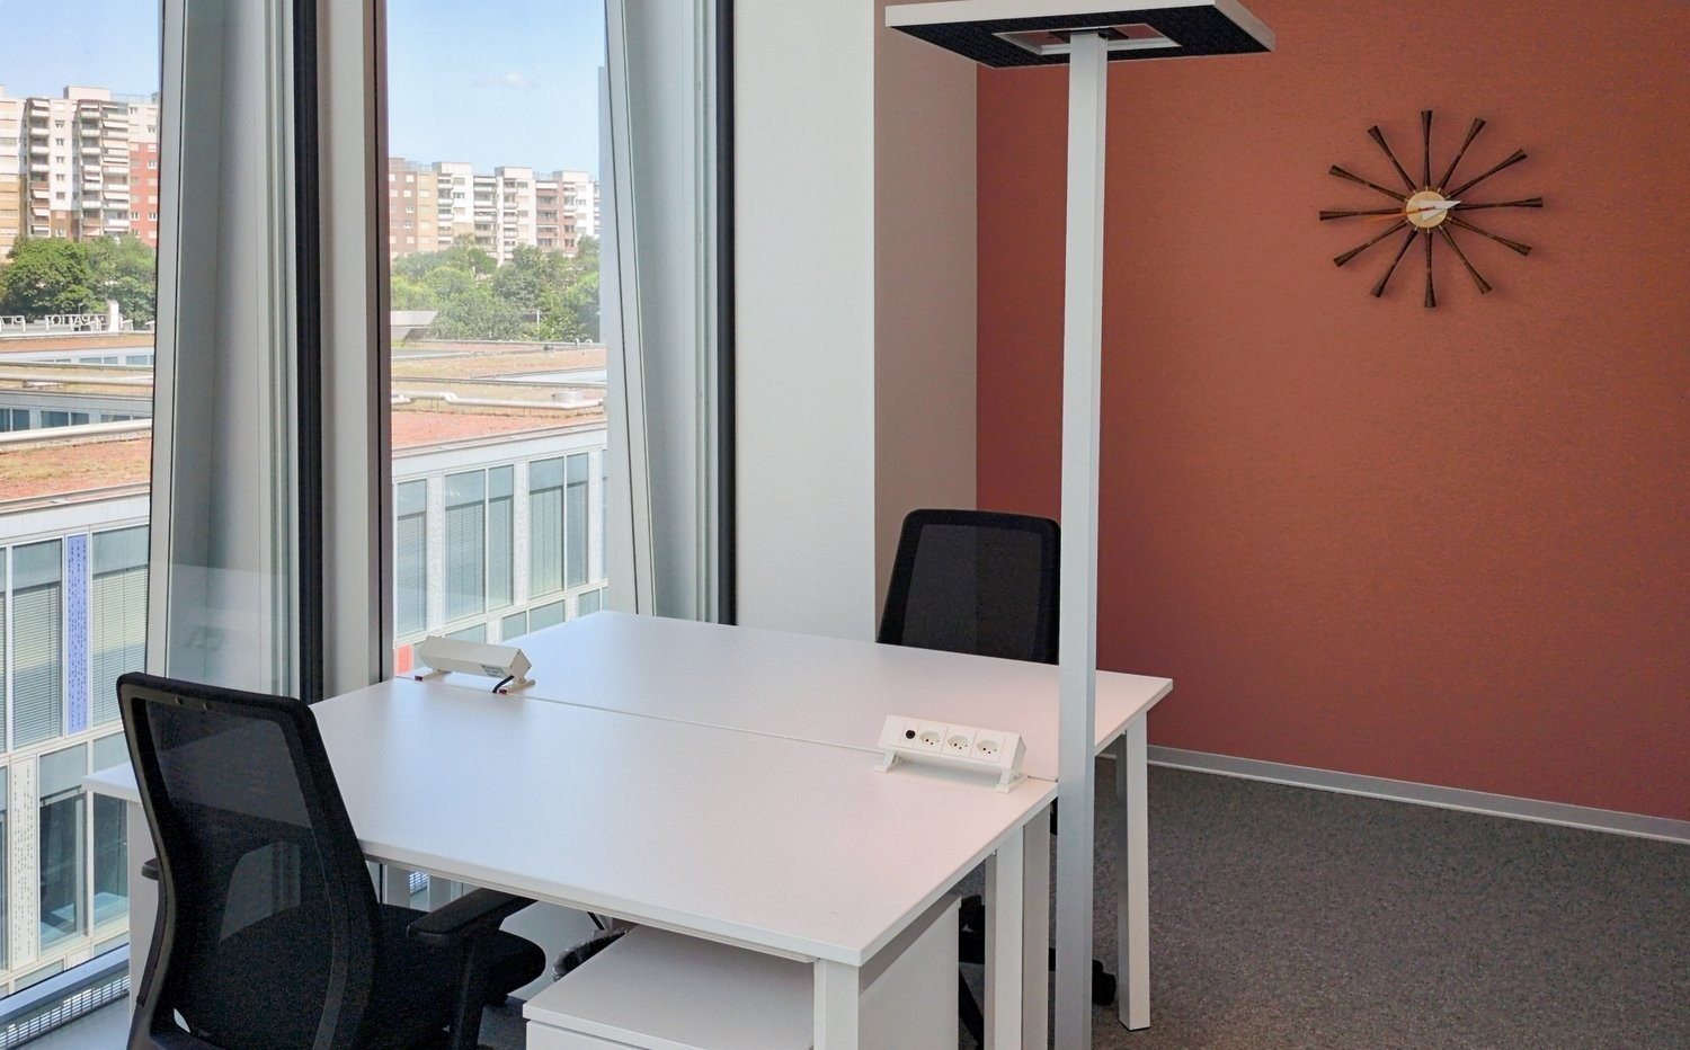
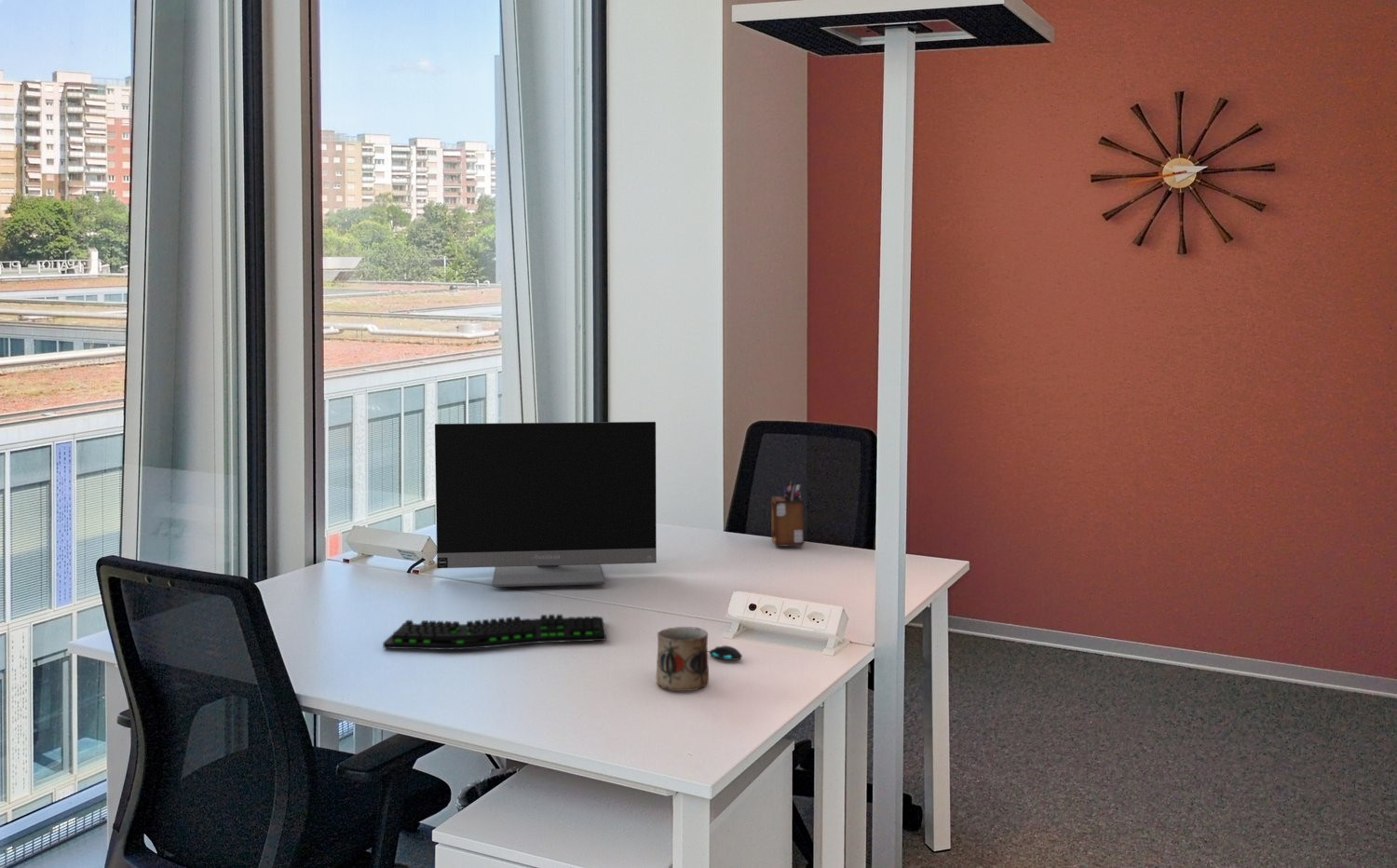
+ mug (680, 657)
+ mouse (712, 649)
+ keyboard (496, 630)
+ desk organizer (787, 511)
+ monitor (547, 499)
